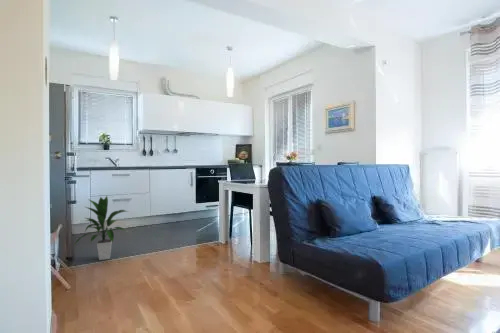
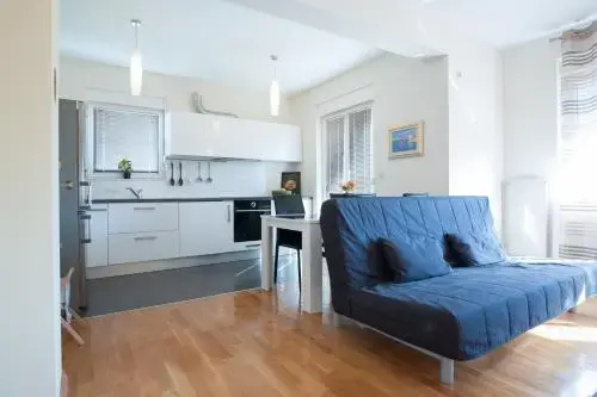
- indoor plant (102, 226)
